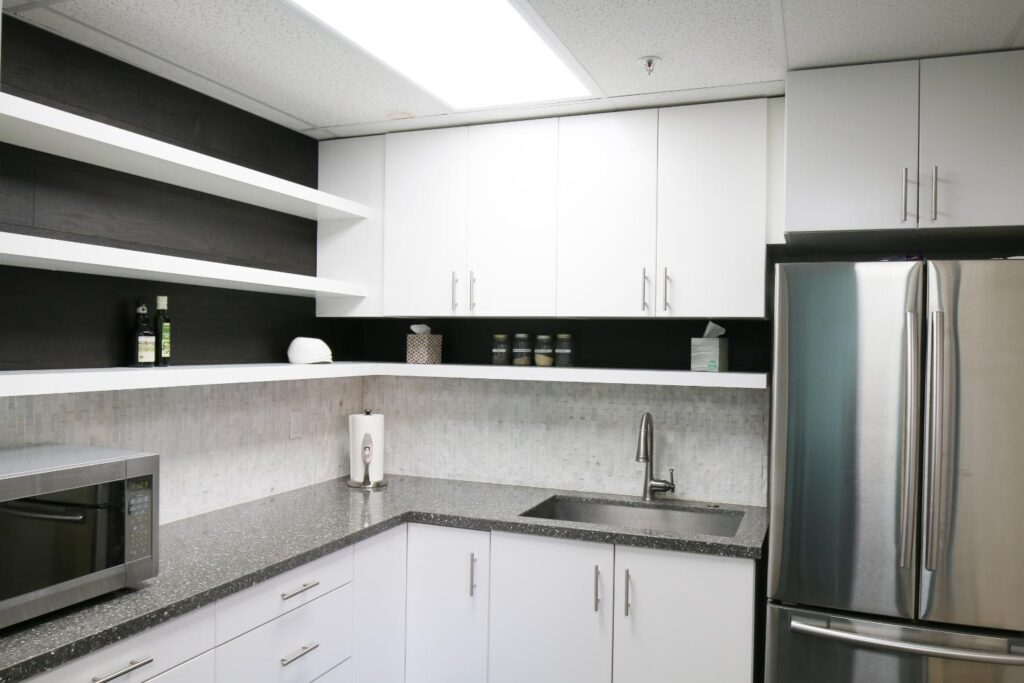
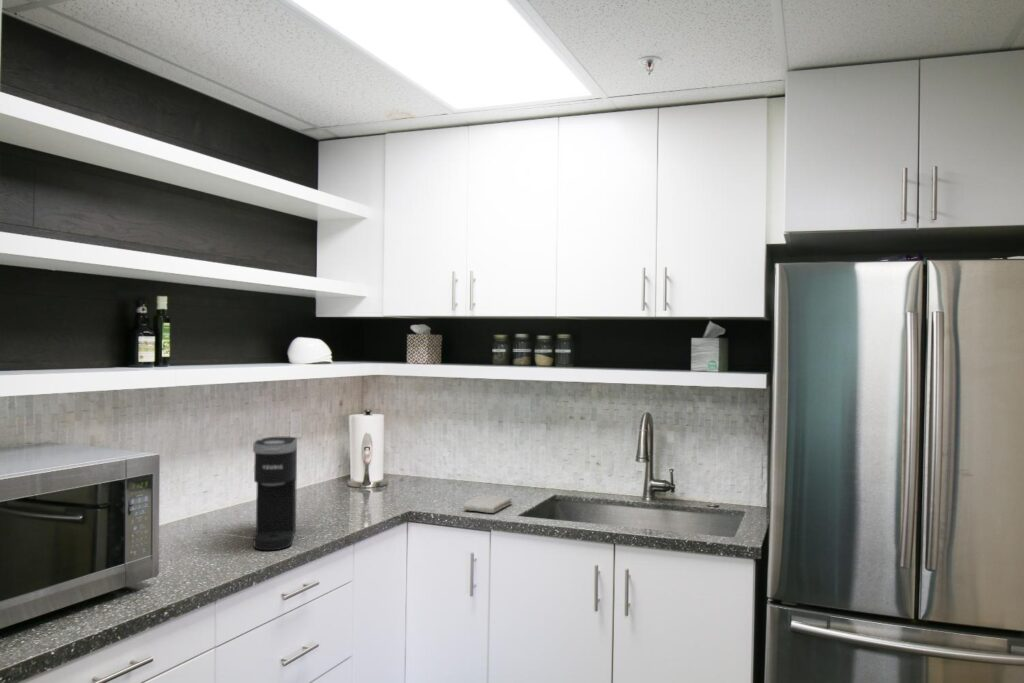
+ coffee maker (276, 488)
+ washcloth (488, 503)
